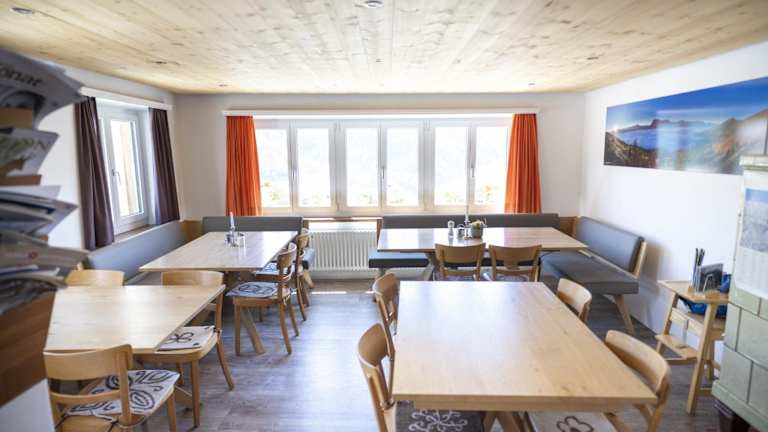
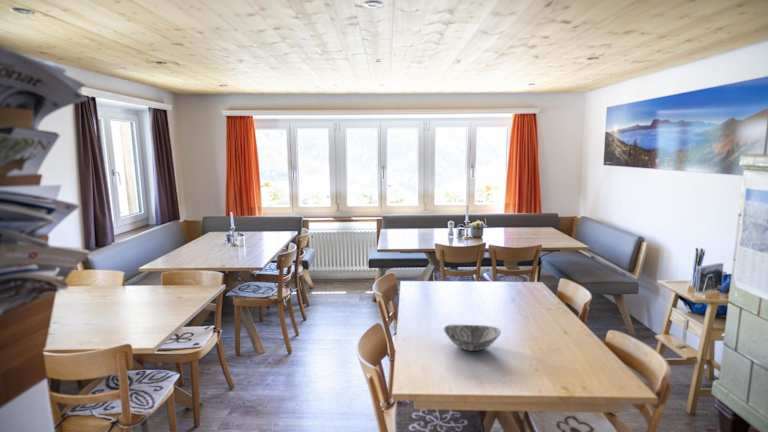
+ decorative bowl (471, 338)
